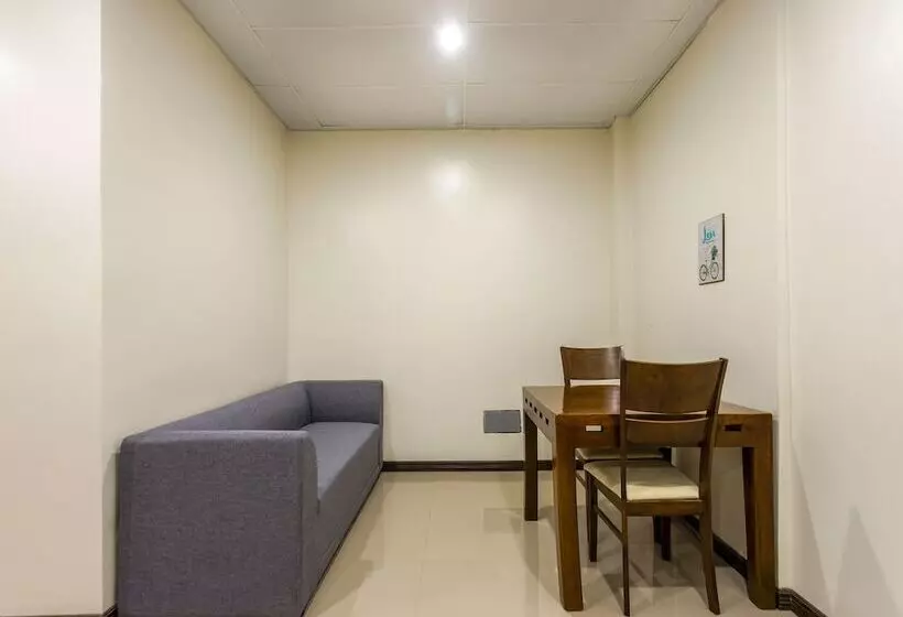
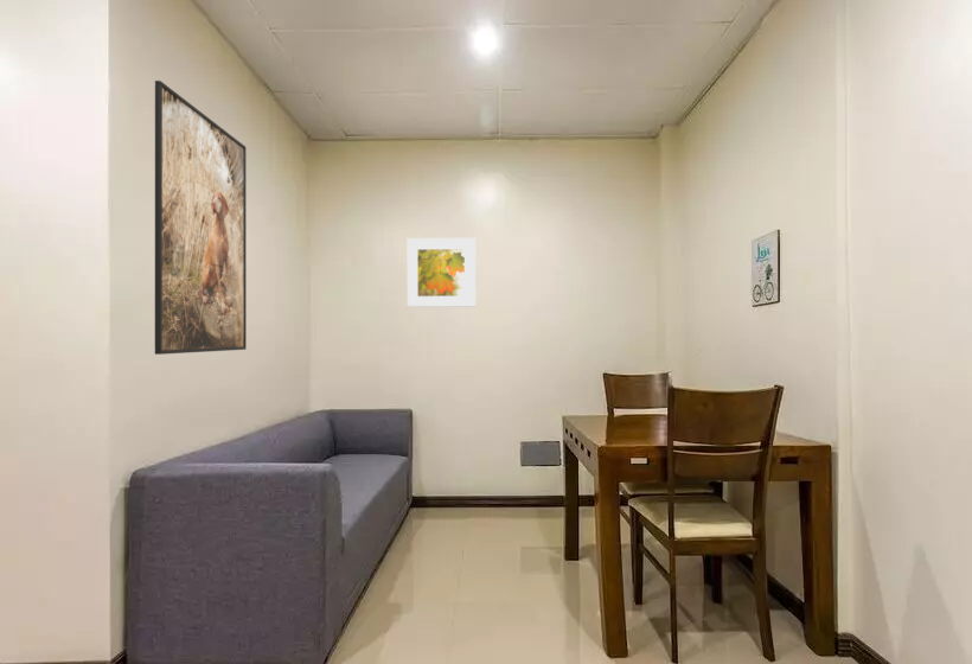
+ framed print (441, 273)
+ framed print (206, 235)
